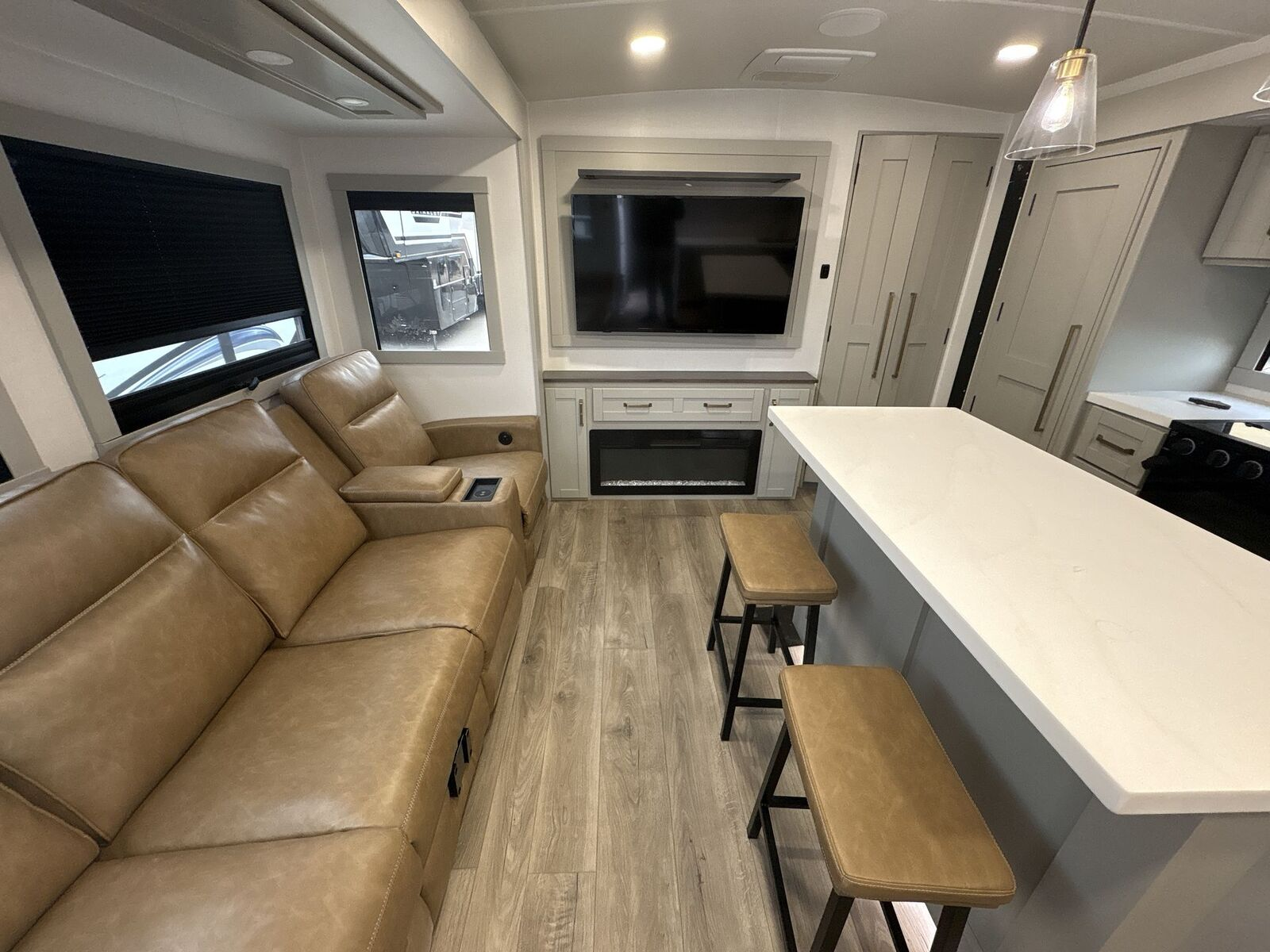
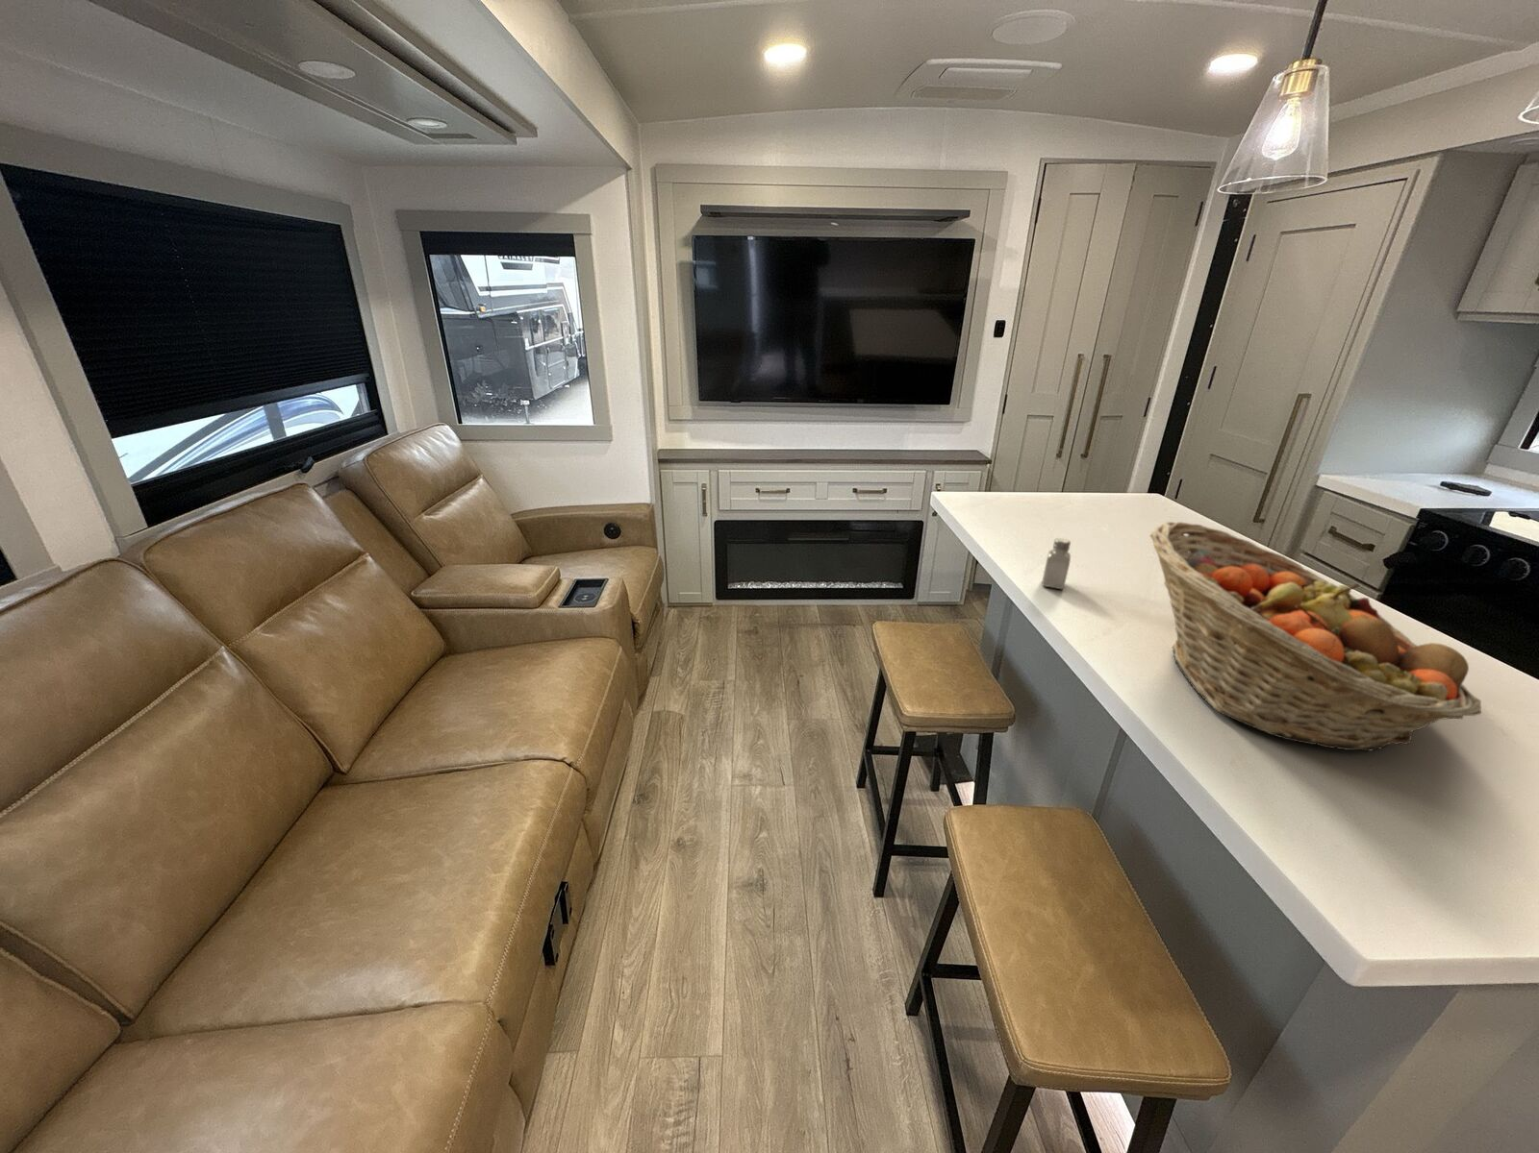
+ fruit basket (1283, 623)
+ saltshaker (1057, 562)
